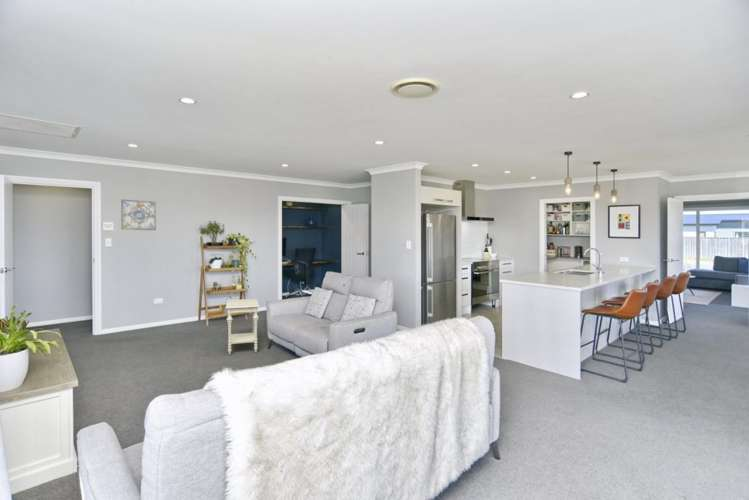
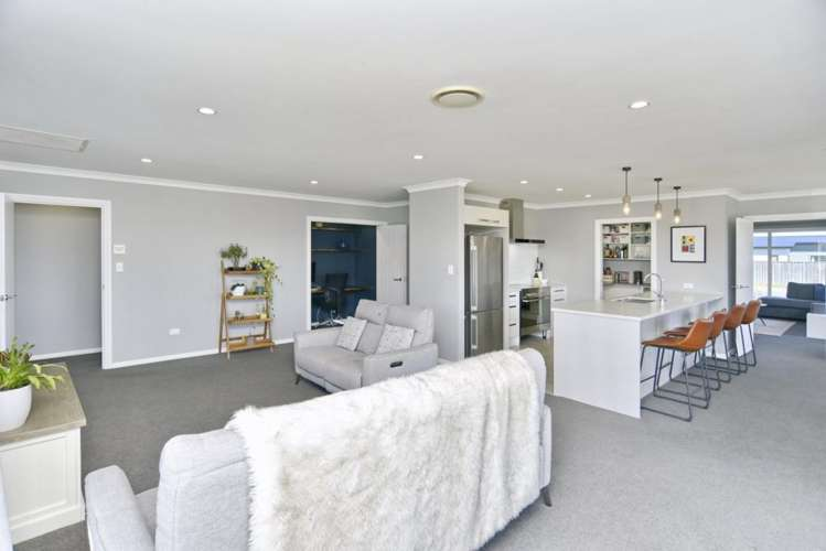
- wall art (139, 215)
- side table (242, 333)
